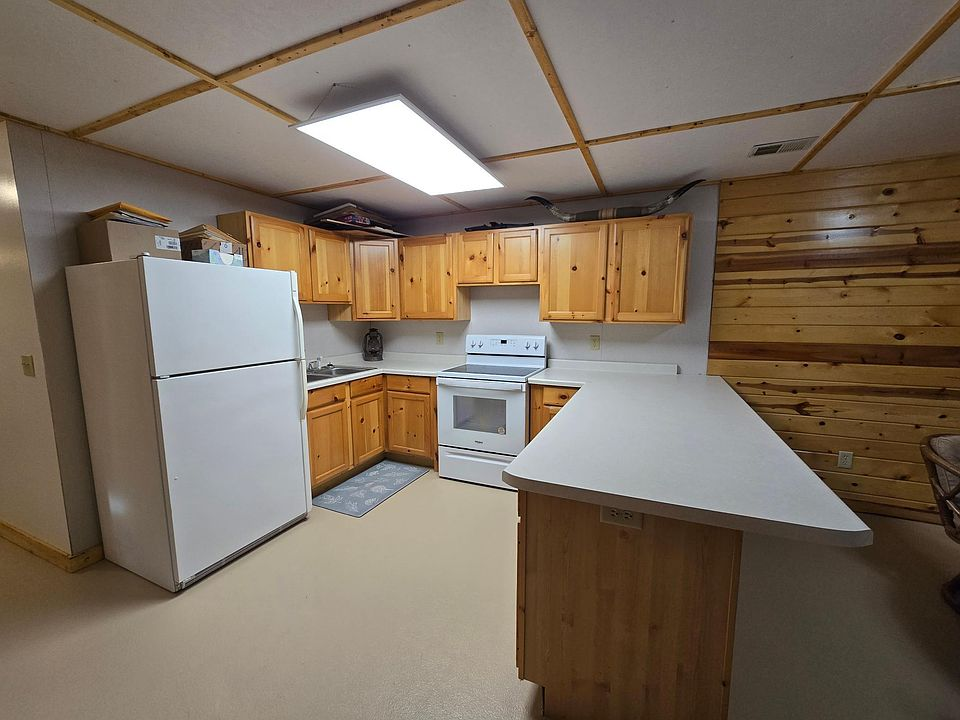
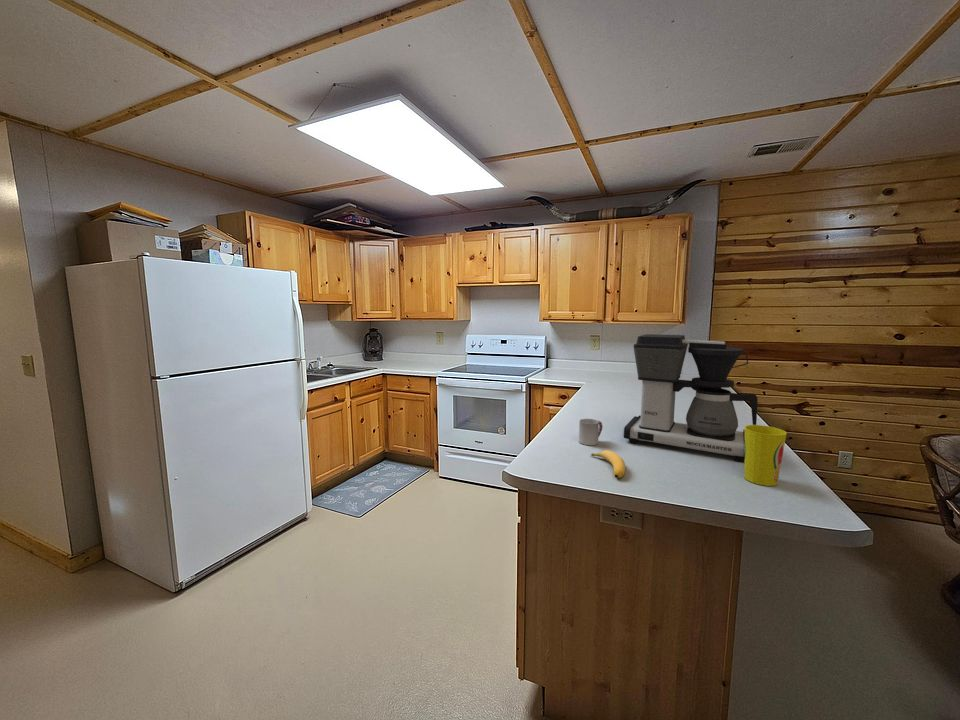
+ cup (762, 455)
+ banana (609, 461)
+ cup (591, 431)
+ coffee maker (692, 388)
